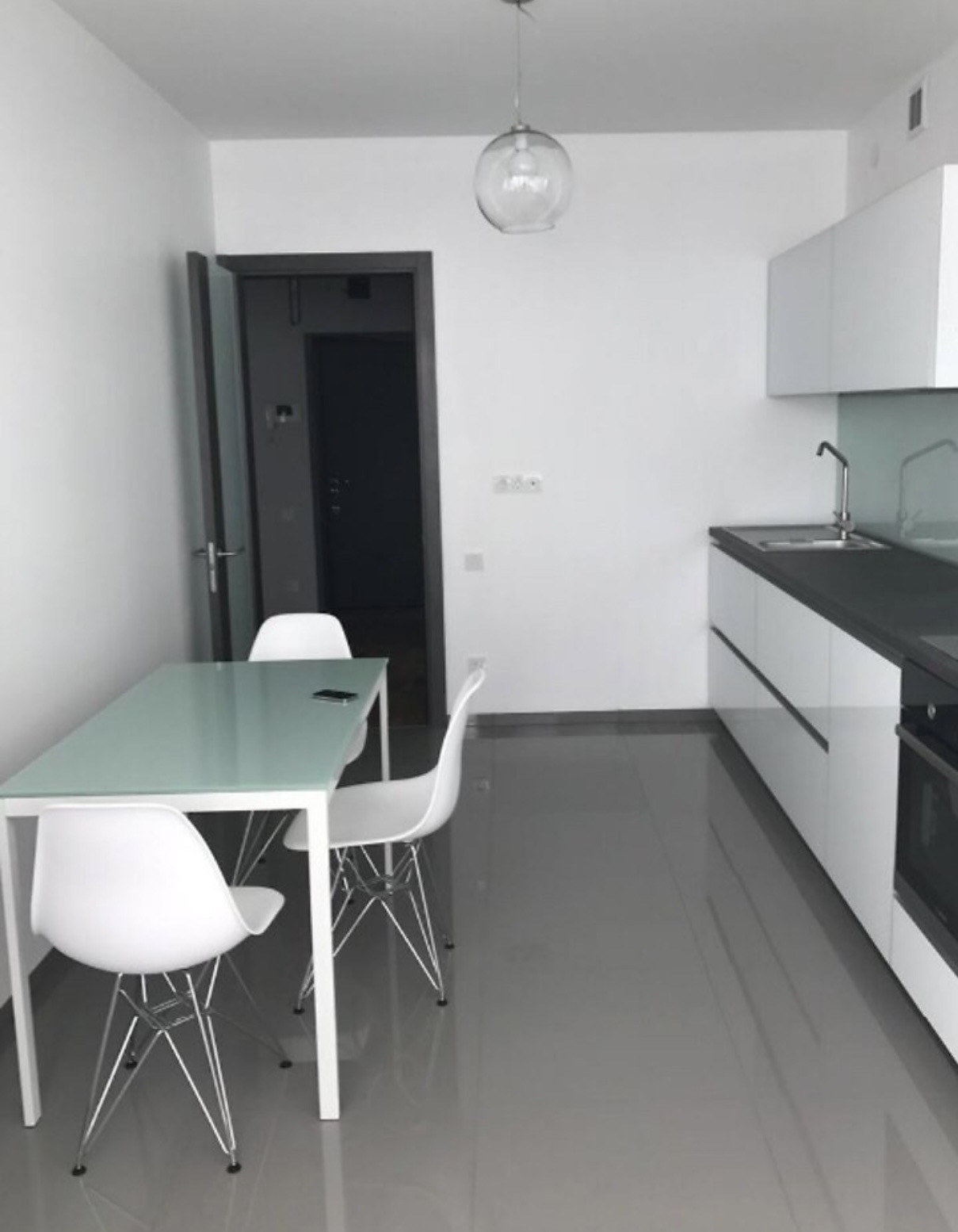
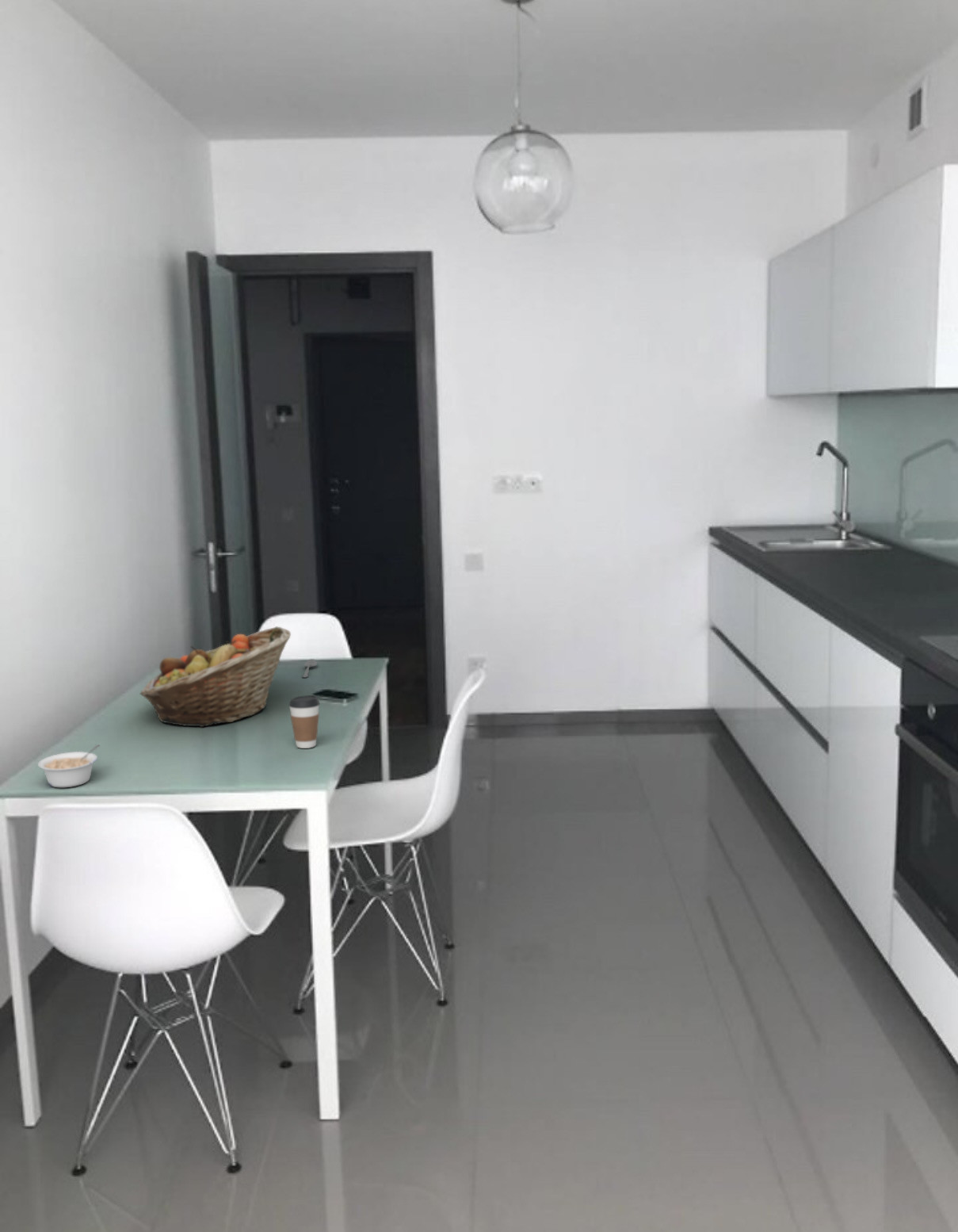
+ coffee cup (305, 721)
+ legume (69, 767)
+ fruit basket (218, 673)
+ spoon (308, 668)
